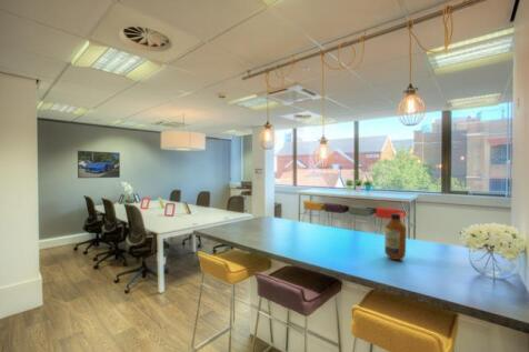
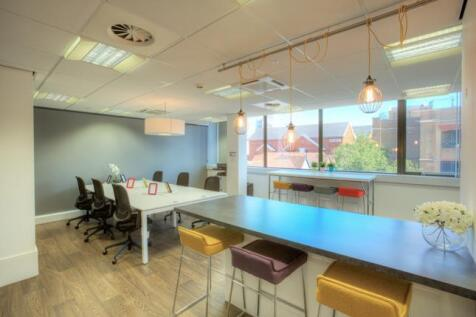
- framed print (99, 164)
- bottle (395, 235)
